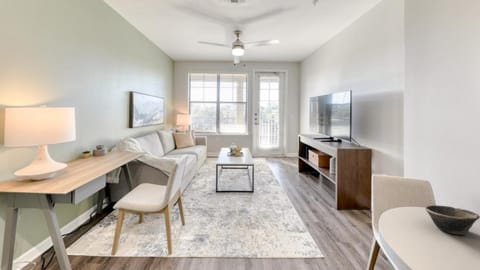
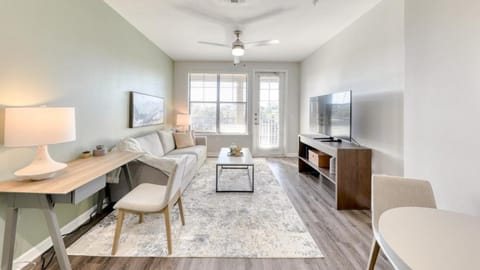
- bowl (450, 220)
